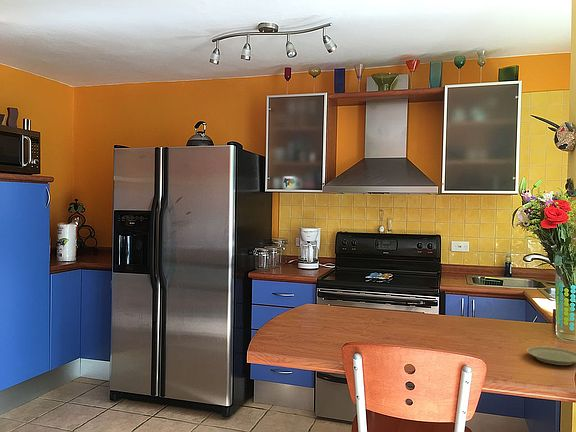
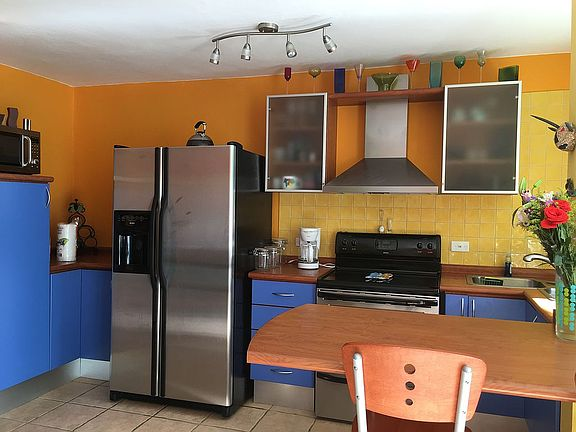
- plate (554, 356)
